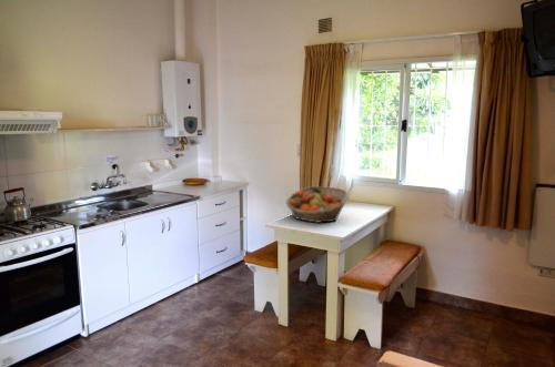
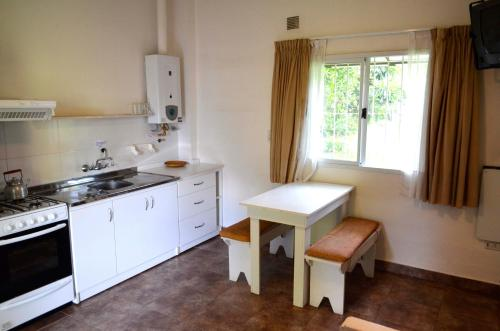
- fruit basket (316, 203)
